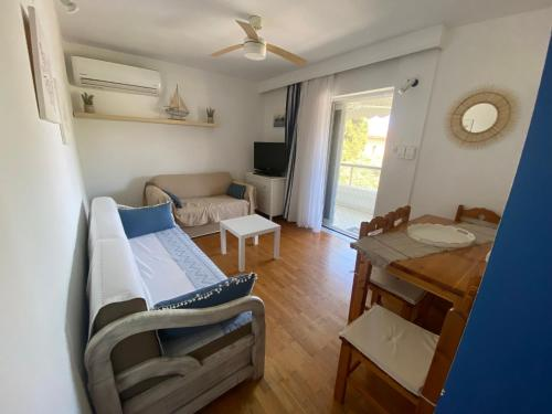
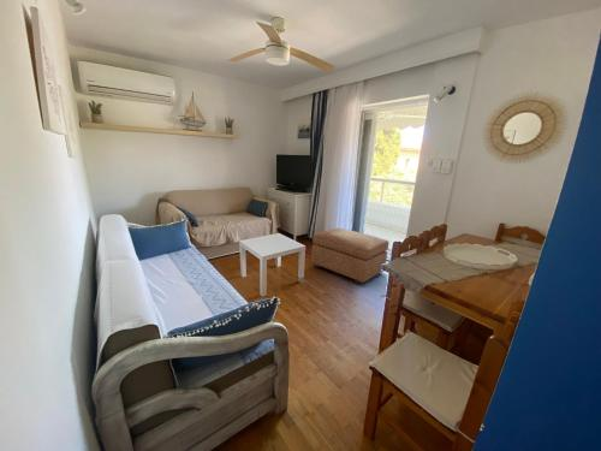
+ ottoman (349, 251)
